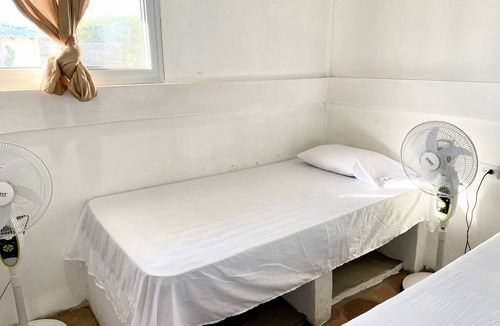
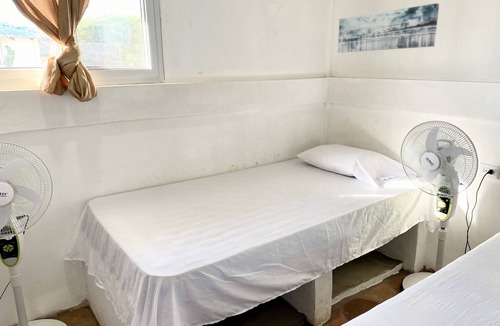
+ wall art (382, 31)
